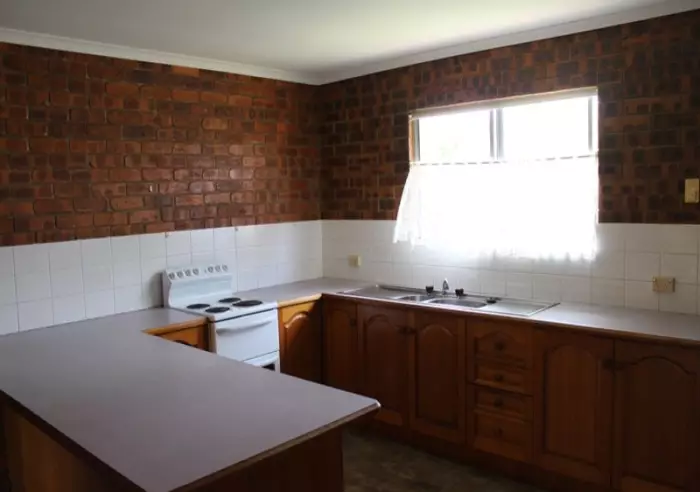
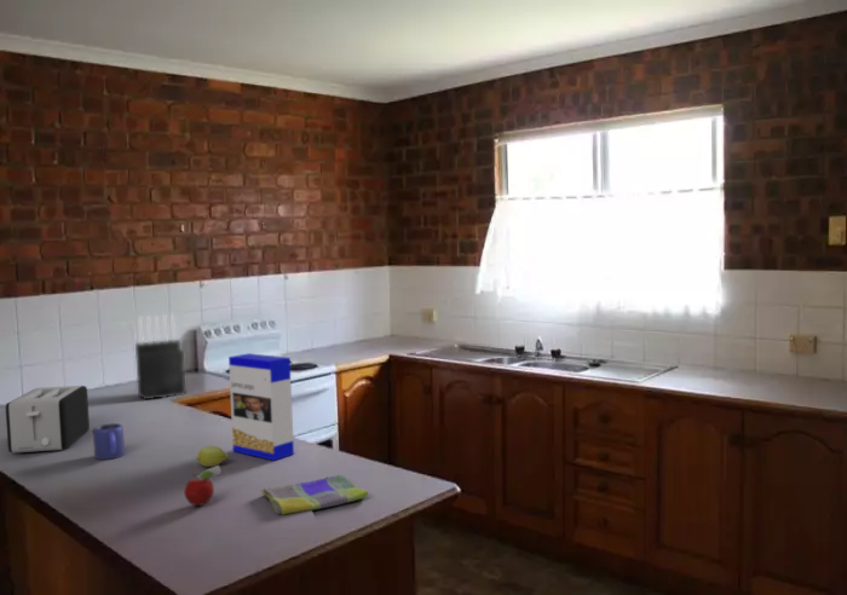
+ toaster (50, 417)
+ dish towel (313, 493)
+ fruit (212, 455)
+ mug (109, 441)
+ knife block (160, 356)
+ cereal box (260, 405)
+ fruit (202, 484)
